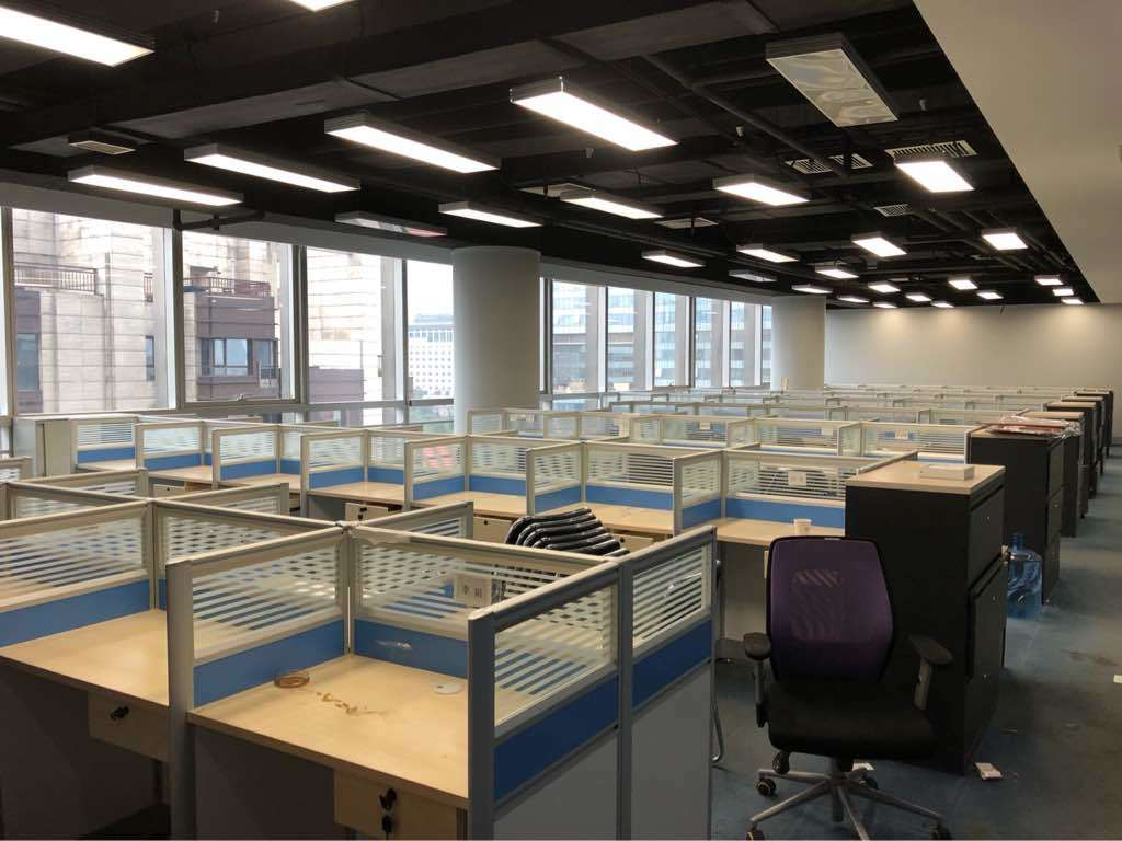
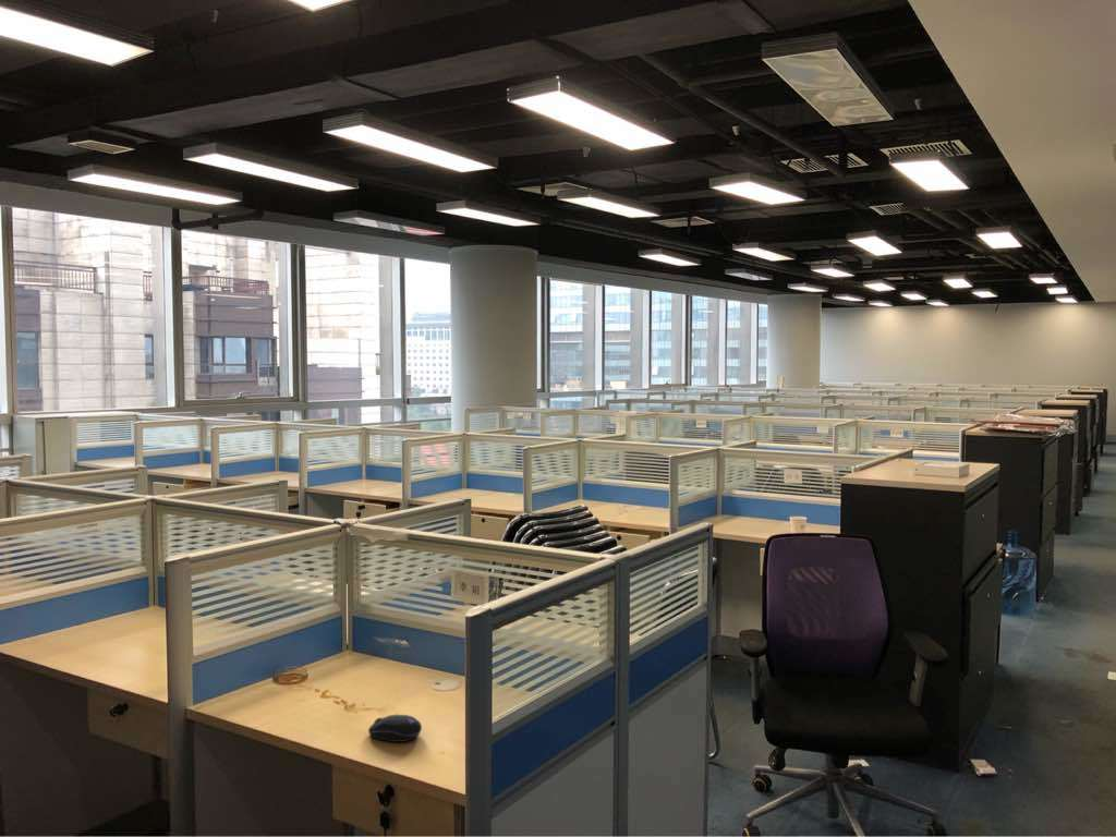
+ computer mouse (395, 726)
